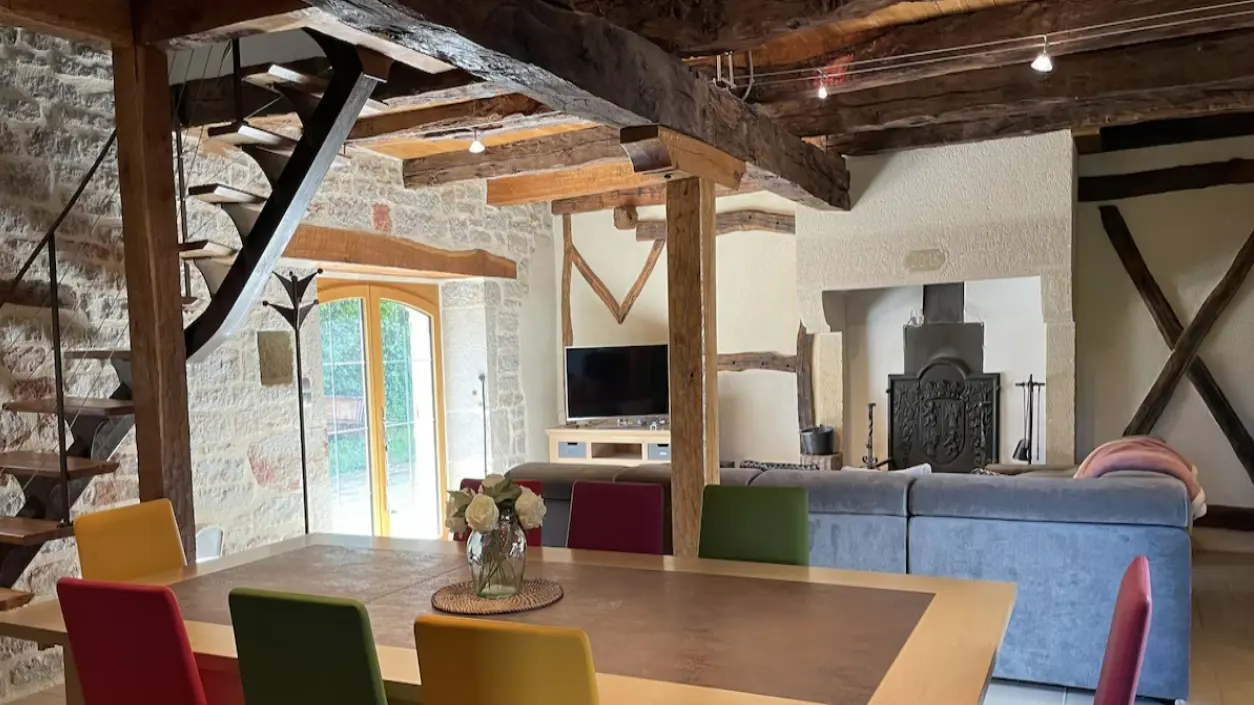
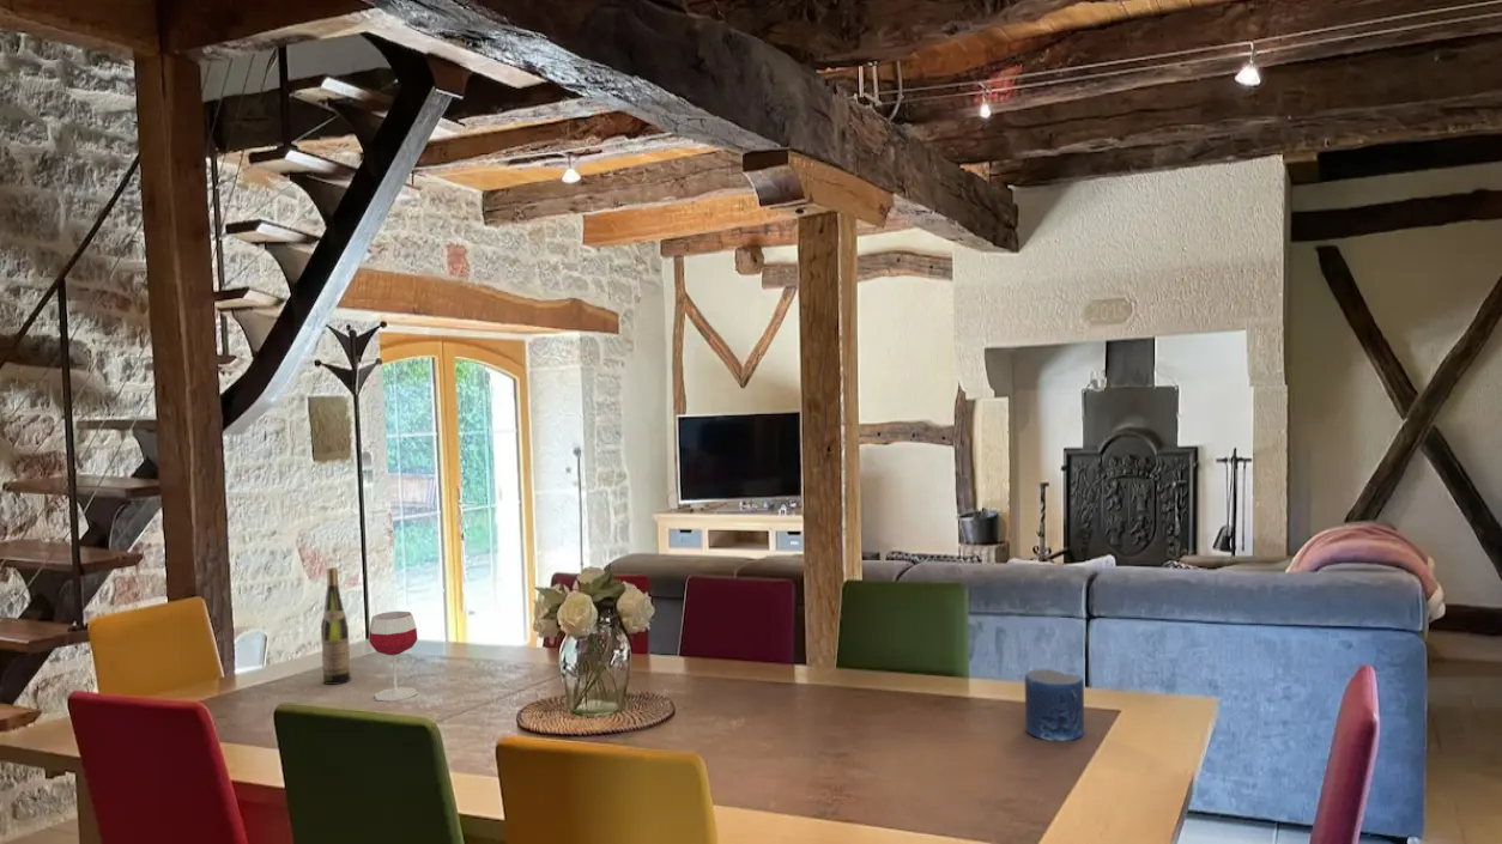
+ wine bottle (334, 625)
+ candle (1054, 704)
+ wineglass (394, 655)
